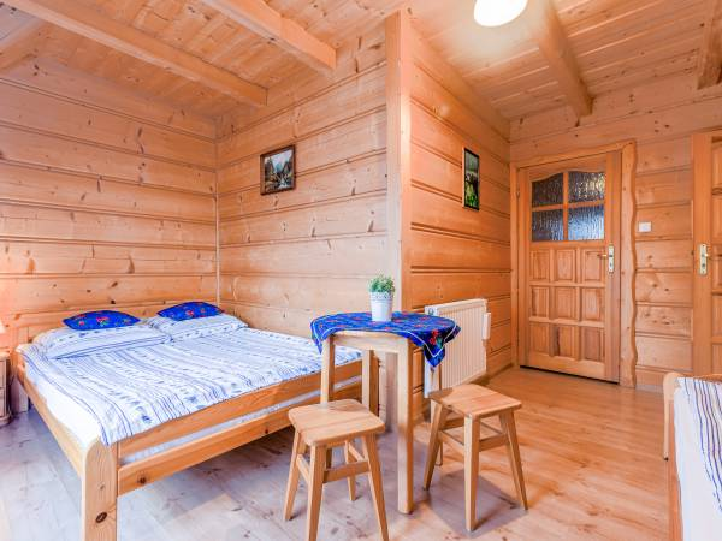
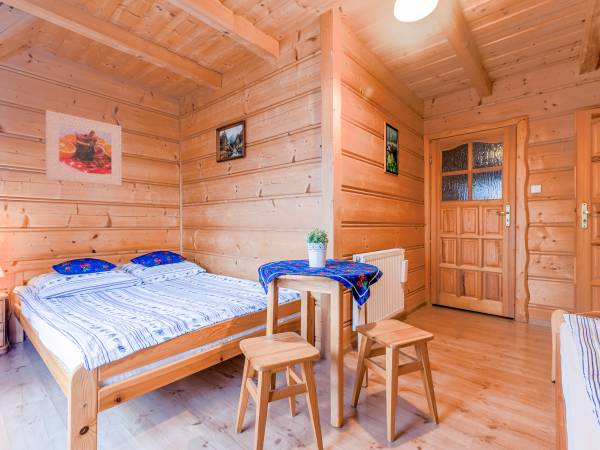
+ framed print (86, 150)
